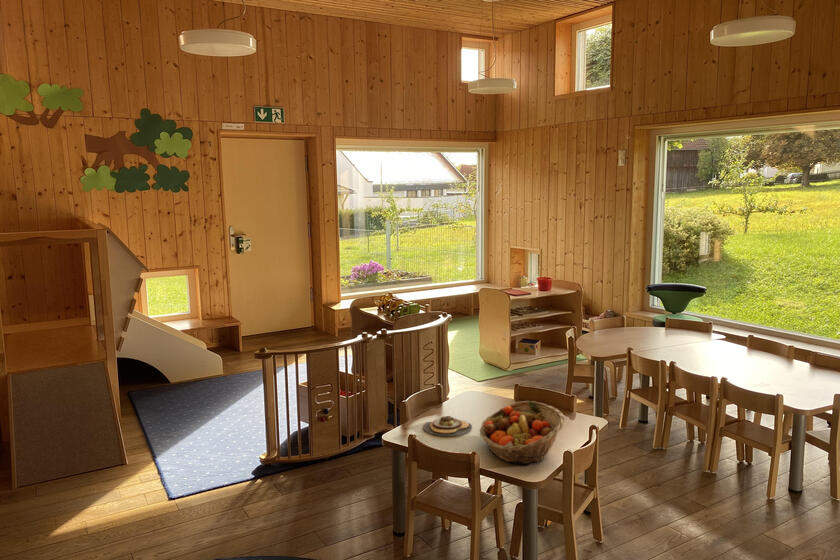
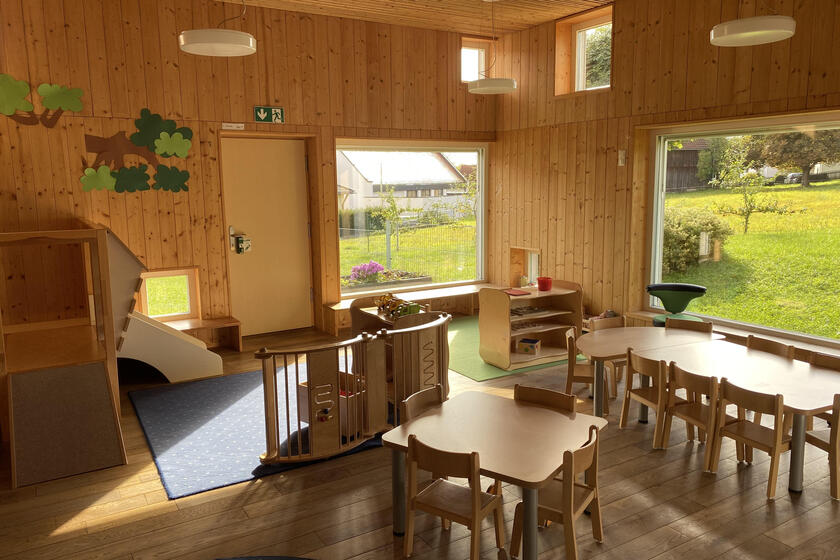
- plate (447, 421)
- fruit basket (521, 431)
